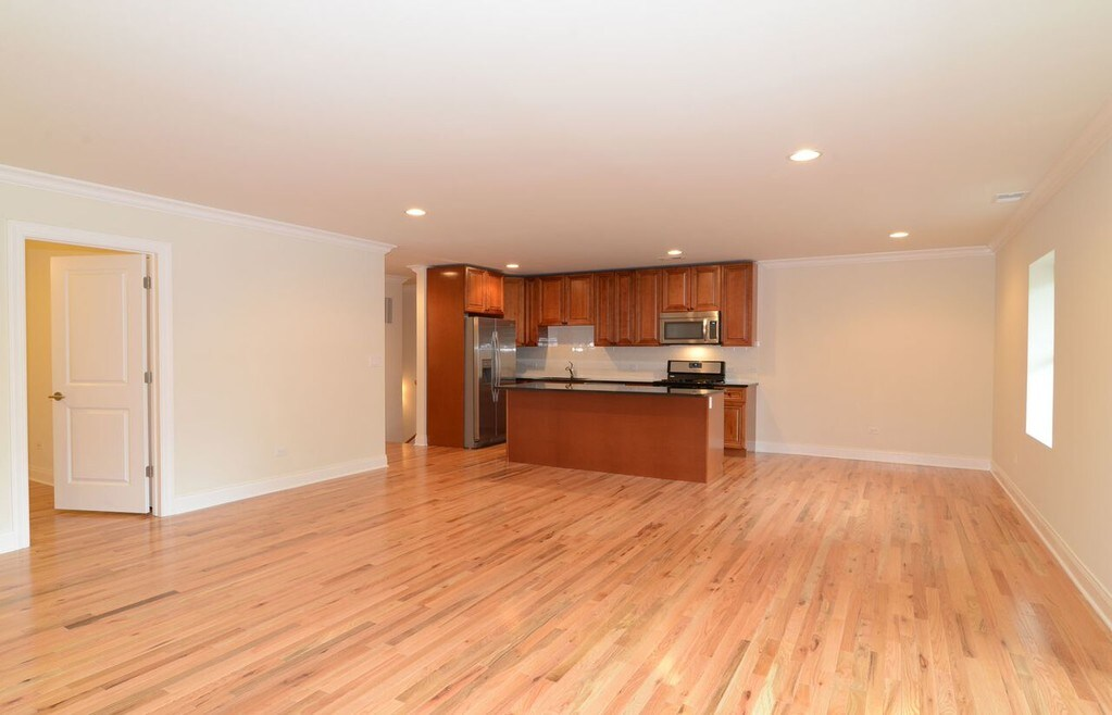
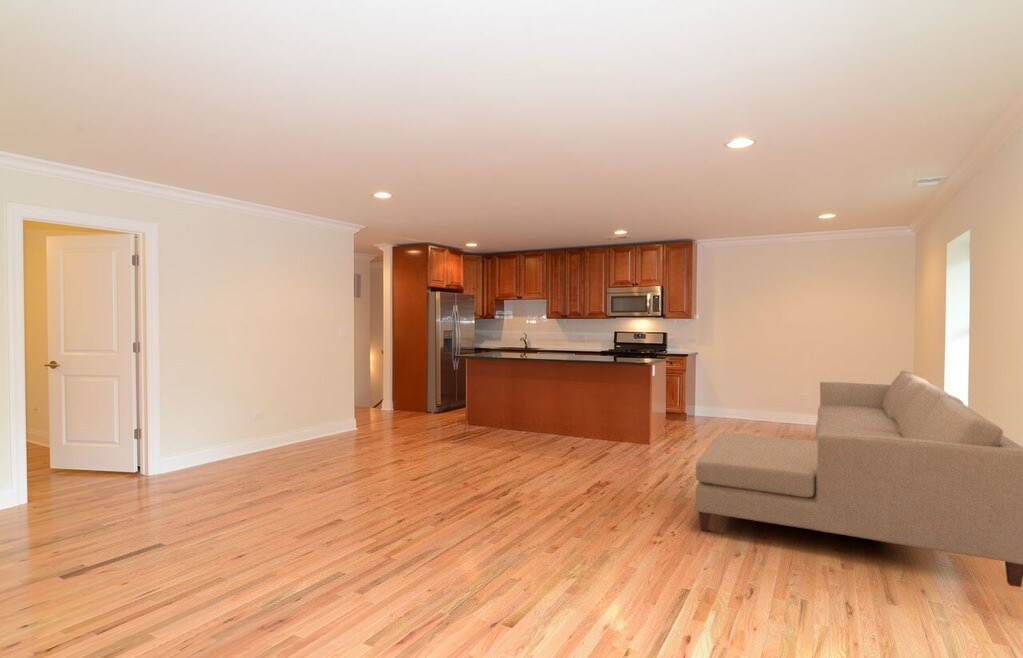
+ sofa (835, 432)
